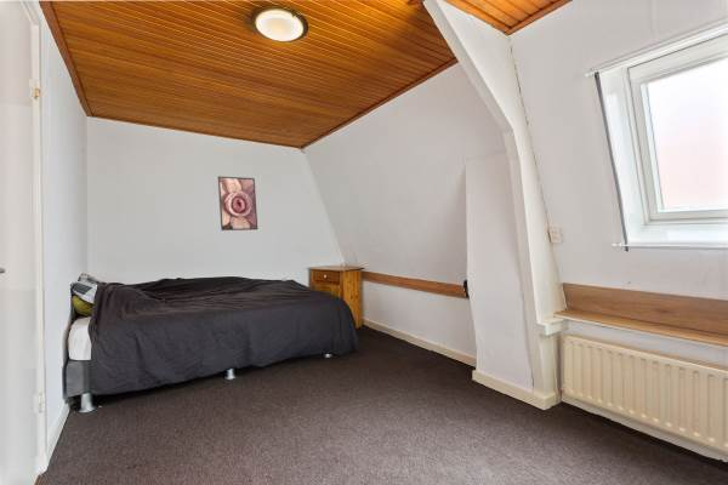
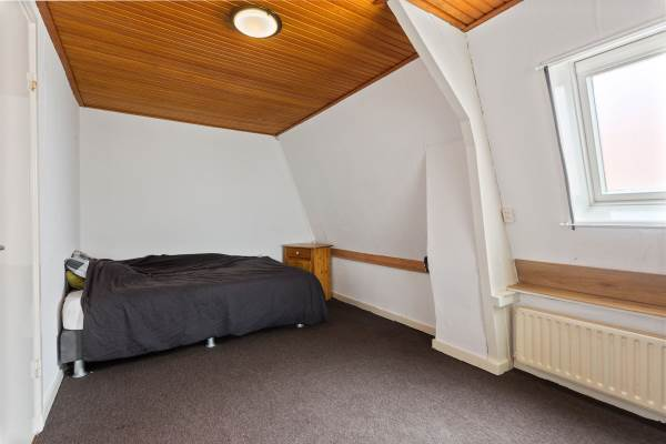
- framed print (238, 202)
